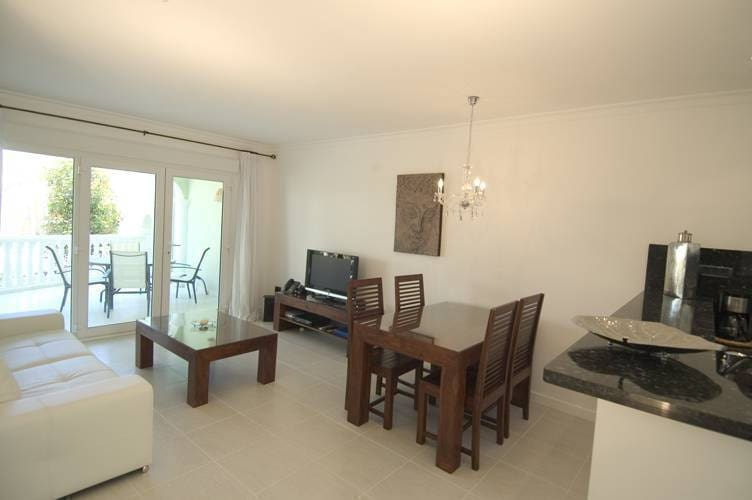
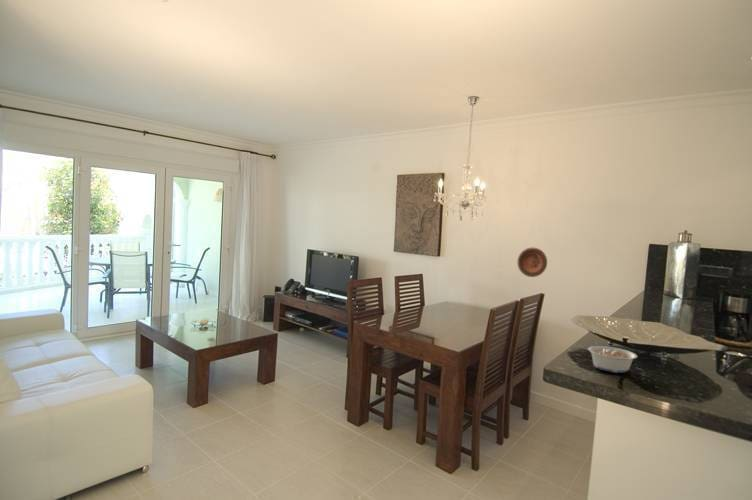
+ legume (610, 358)
+ decorative plate (532, 262)
